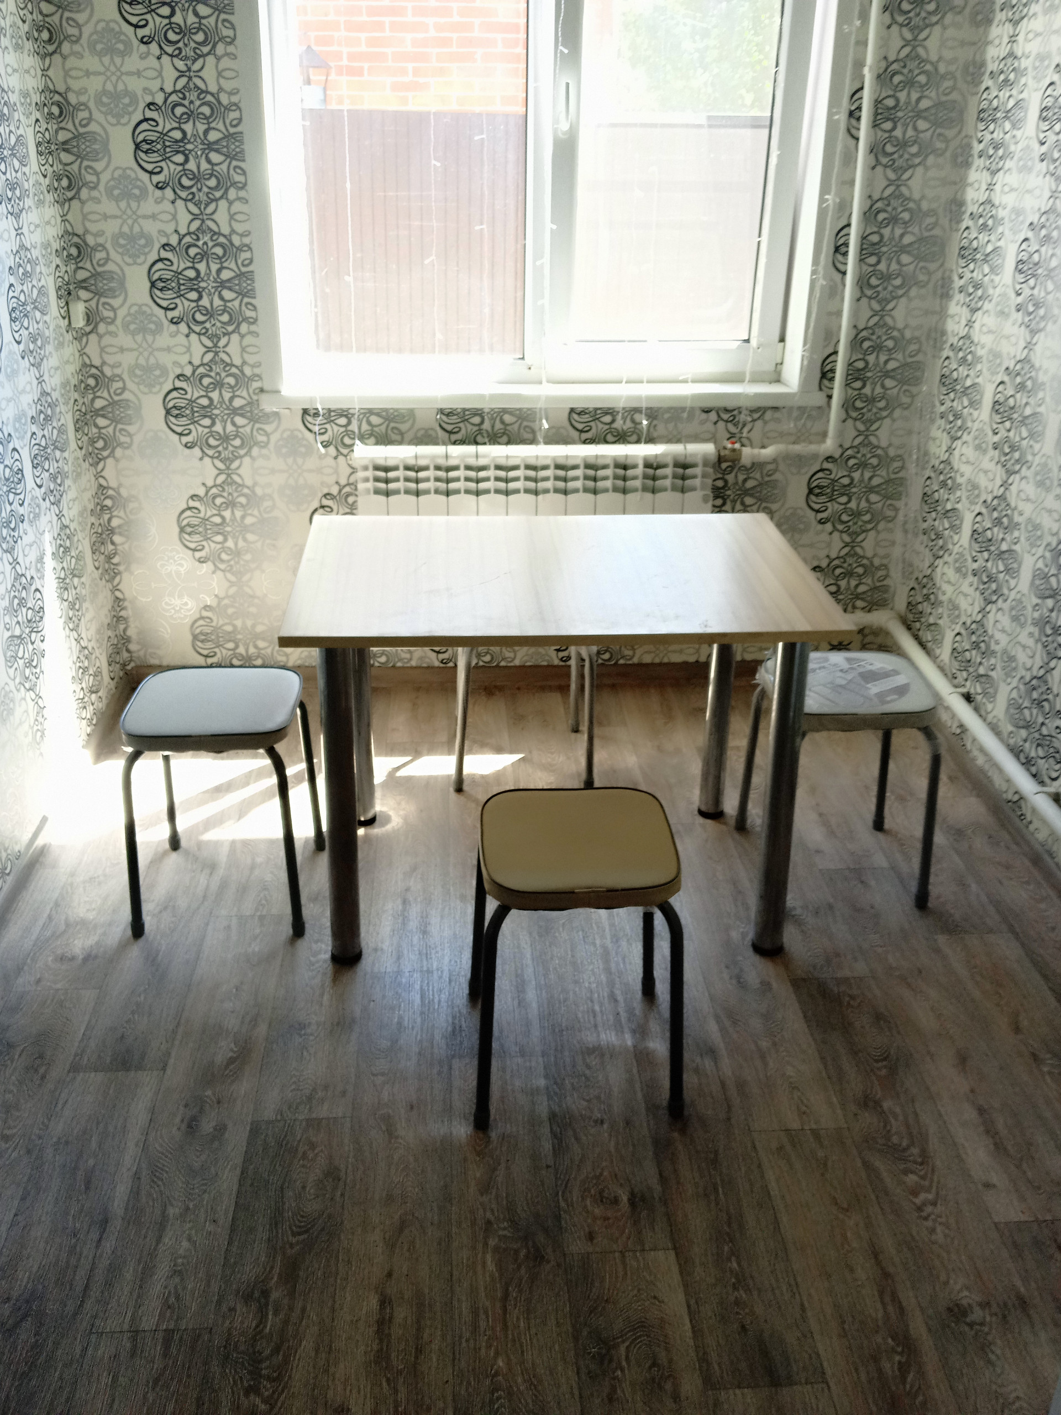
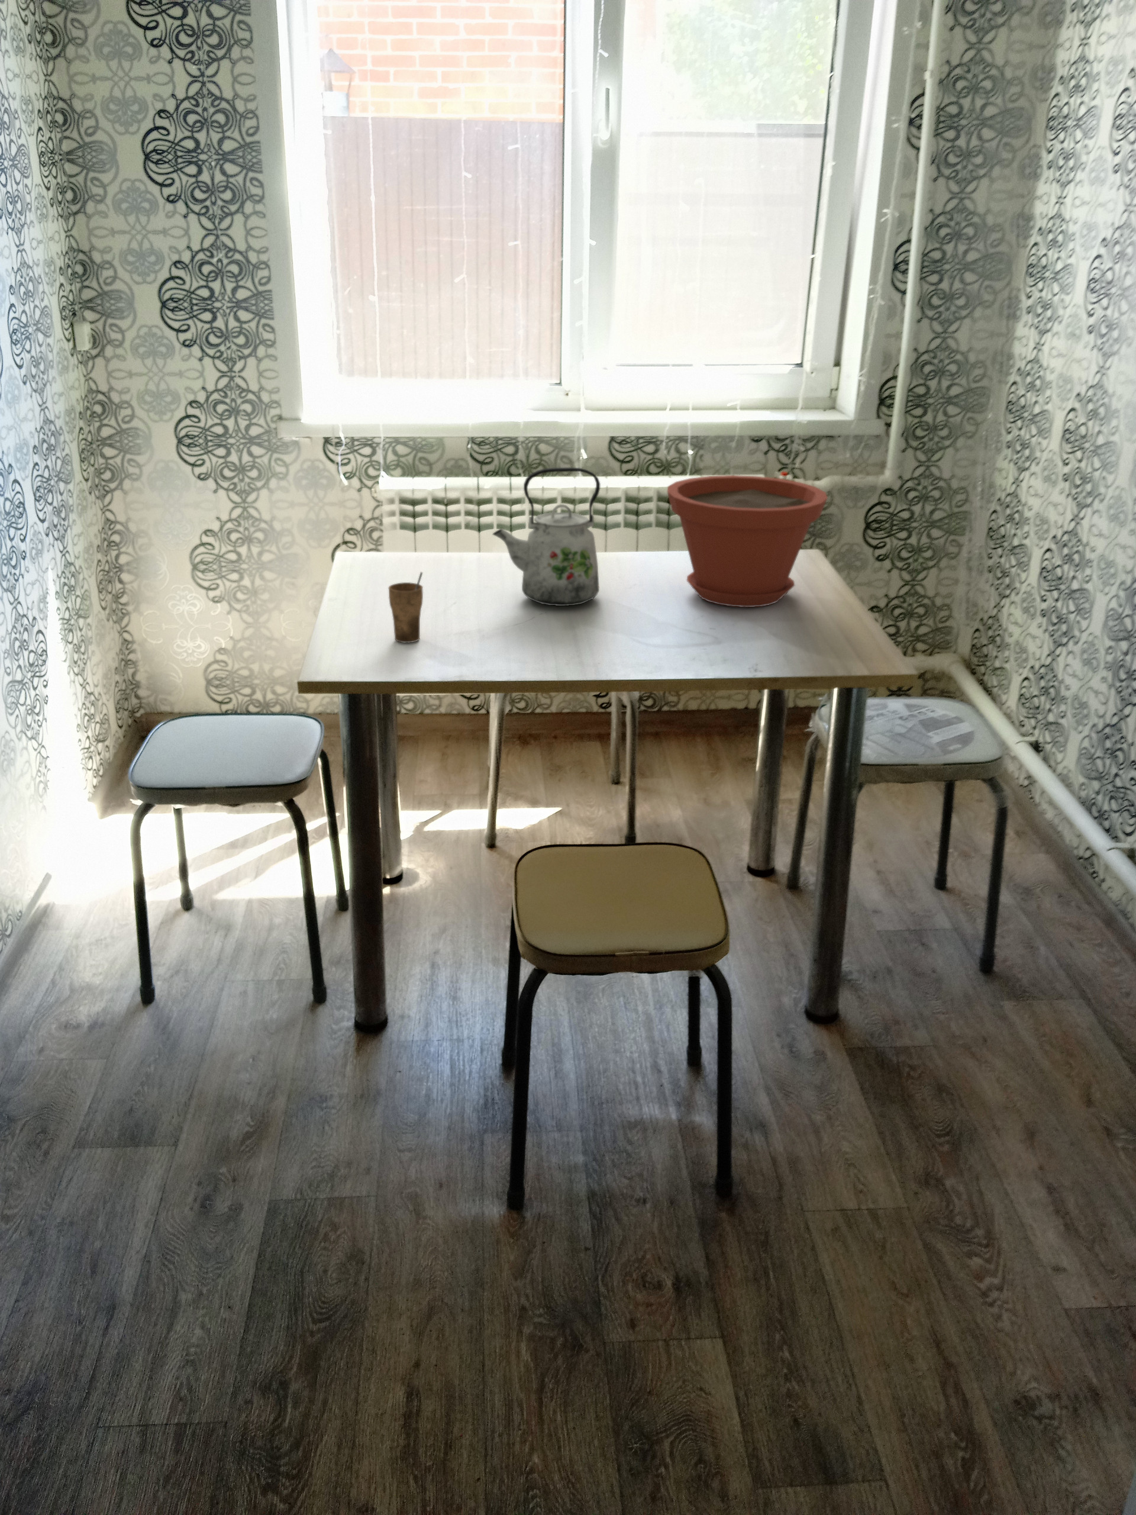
+ kettle (547, 536)
+ cup (406, 606)
+ plant pot (742, 544)
